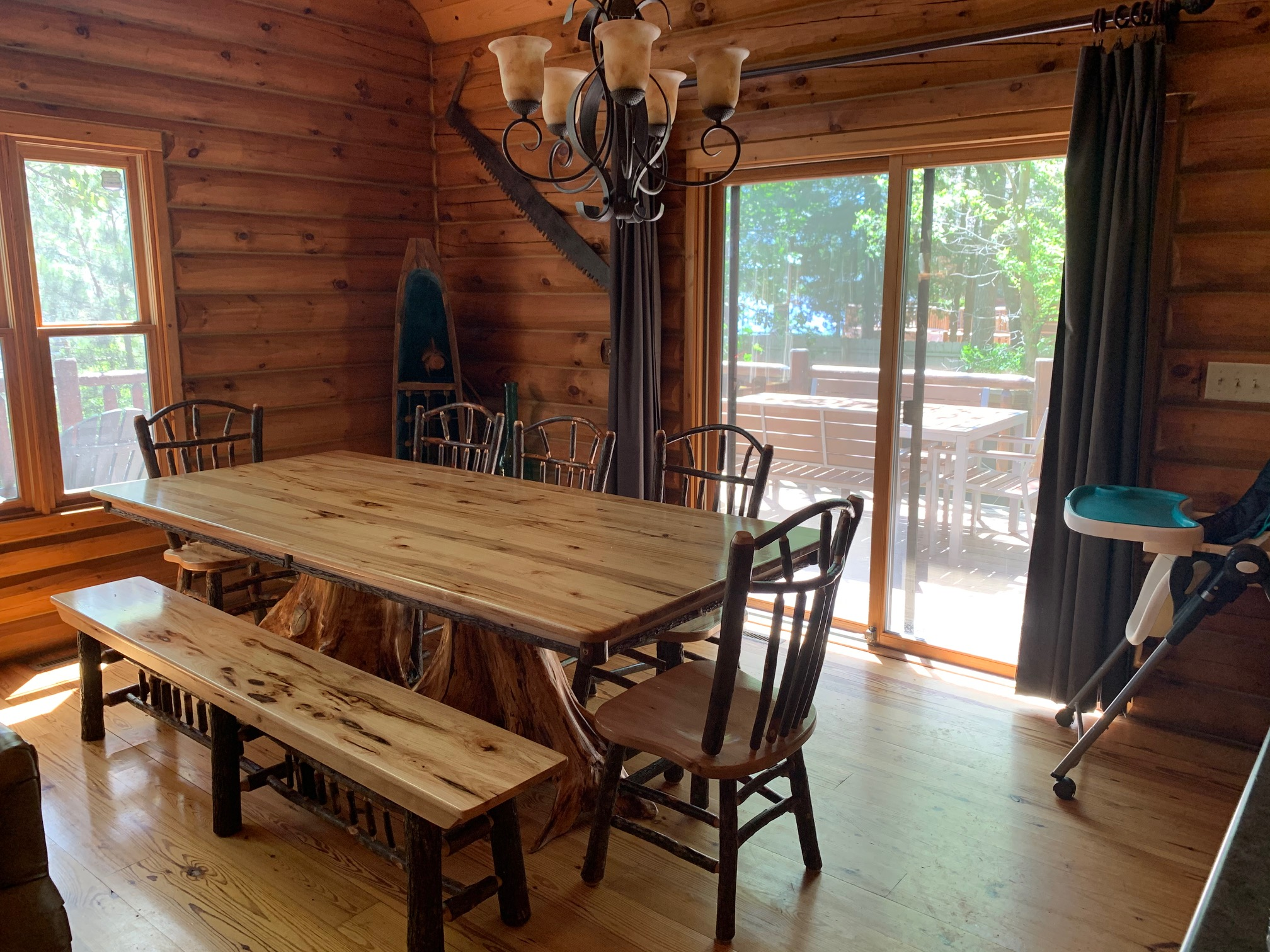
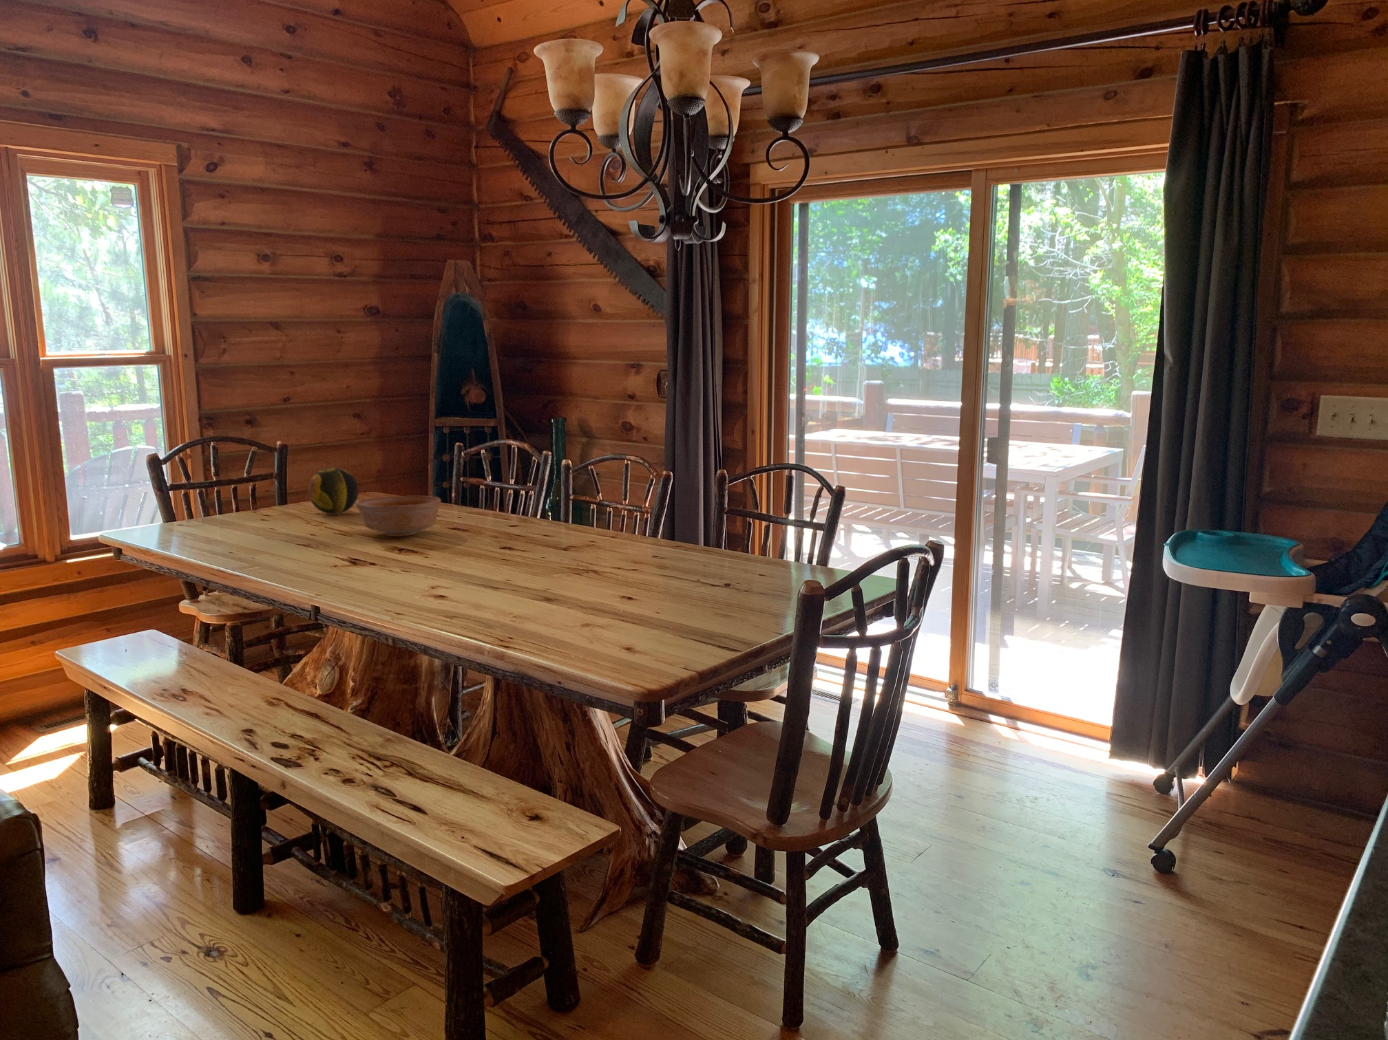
+ decorative orb (333, 491)
+ bowl (399, 517)
